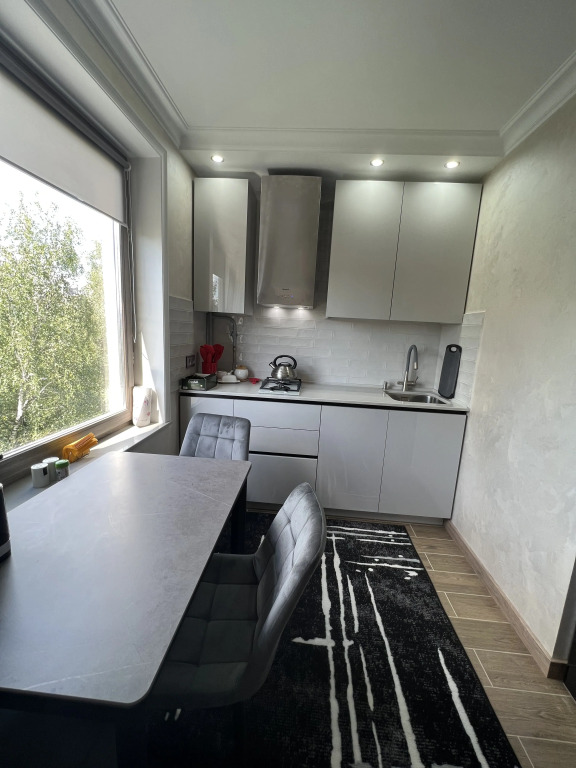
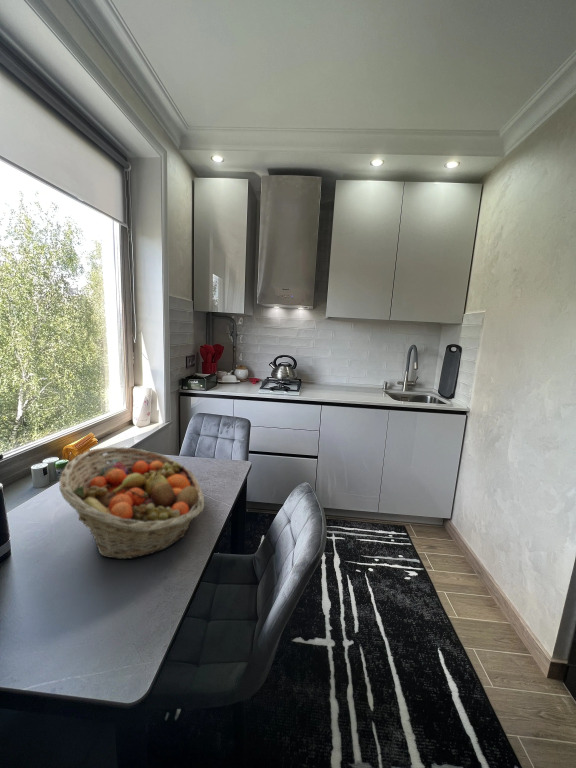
+ fruit basket (139, 492)
